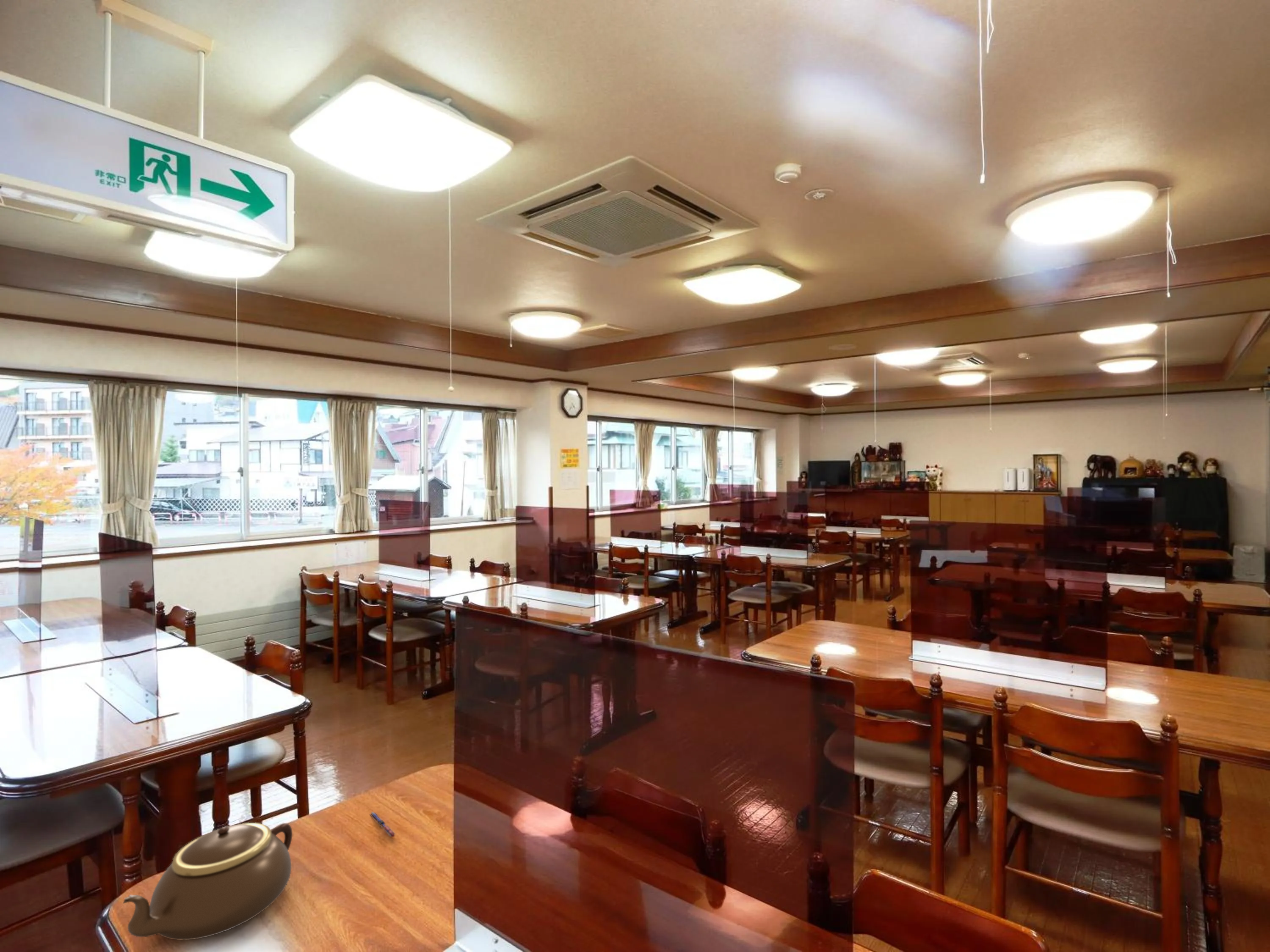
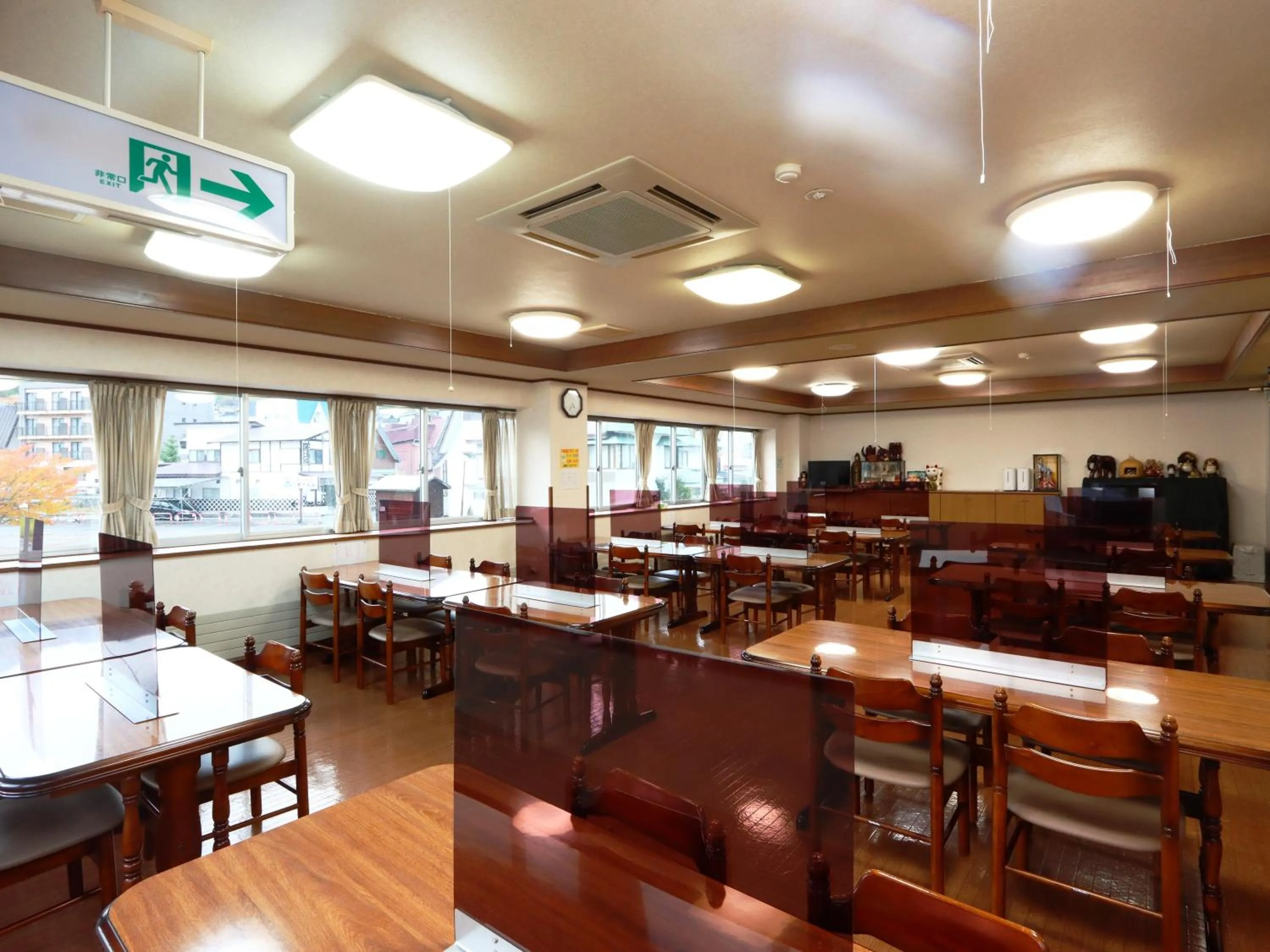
- pen (382, 823)
- teapot (222, 870)
